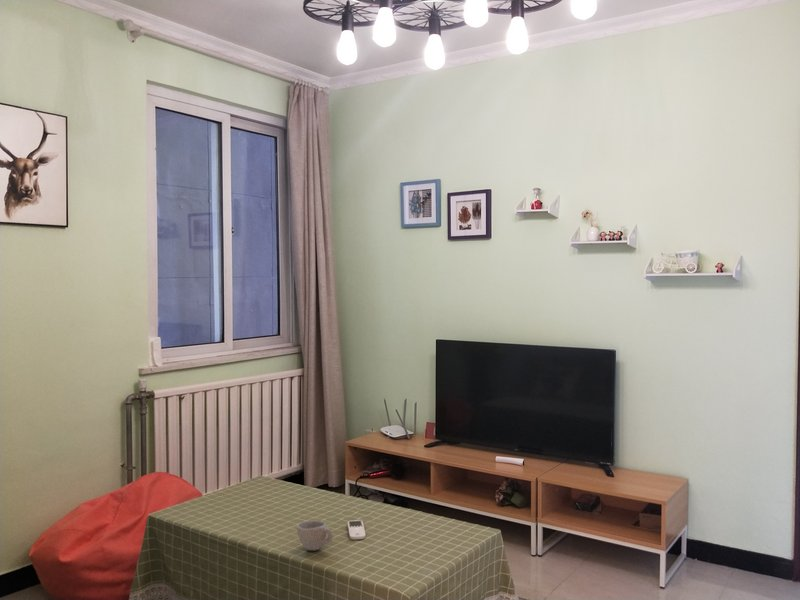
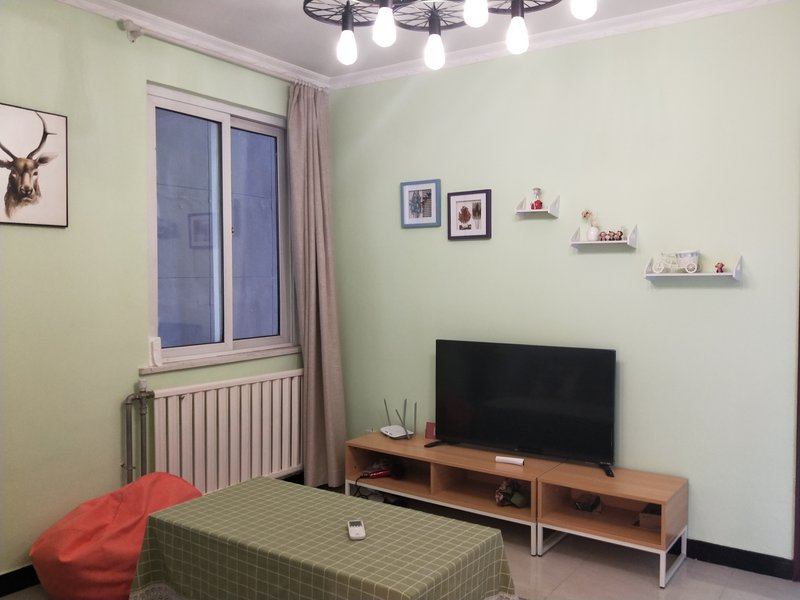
- cup (316, 536)
